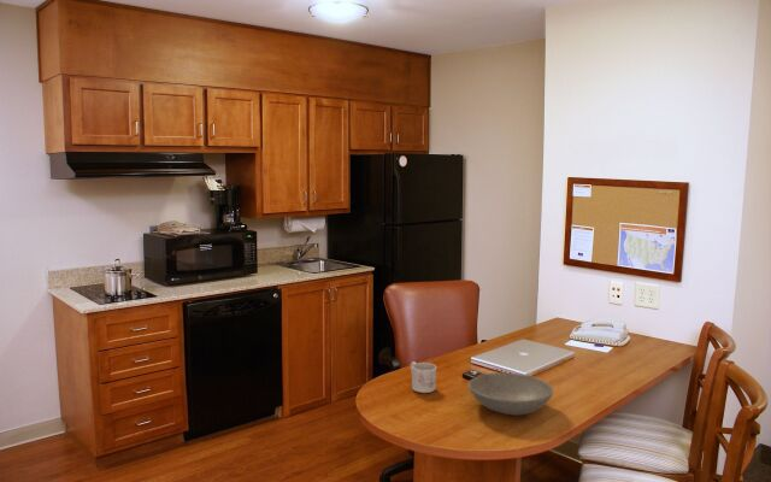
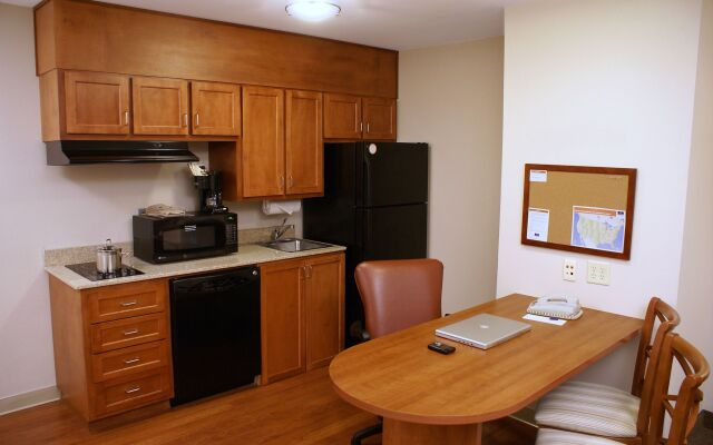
- mug (420, 376)
- bowl (508, 396)
